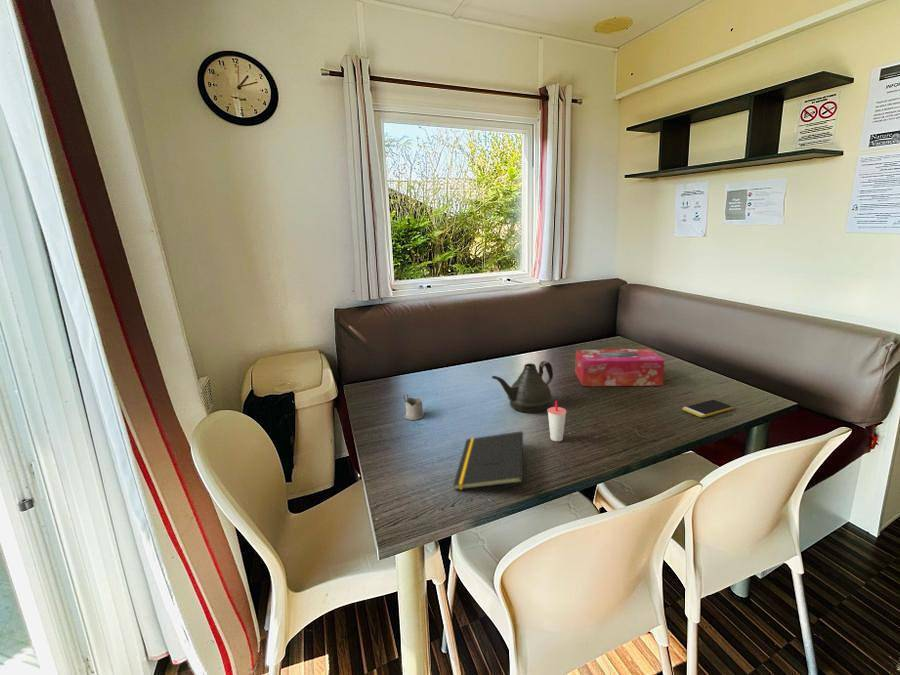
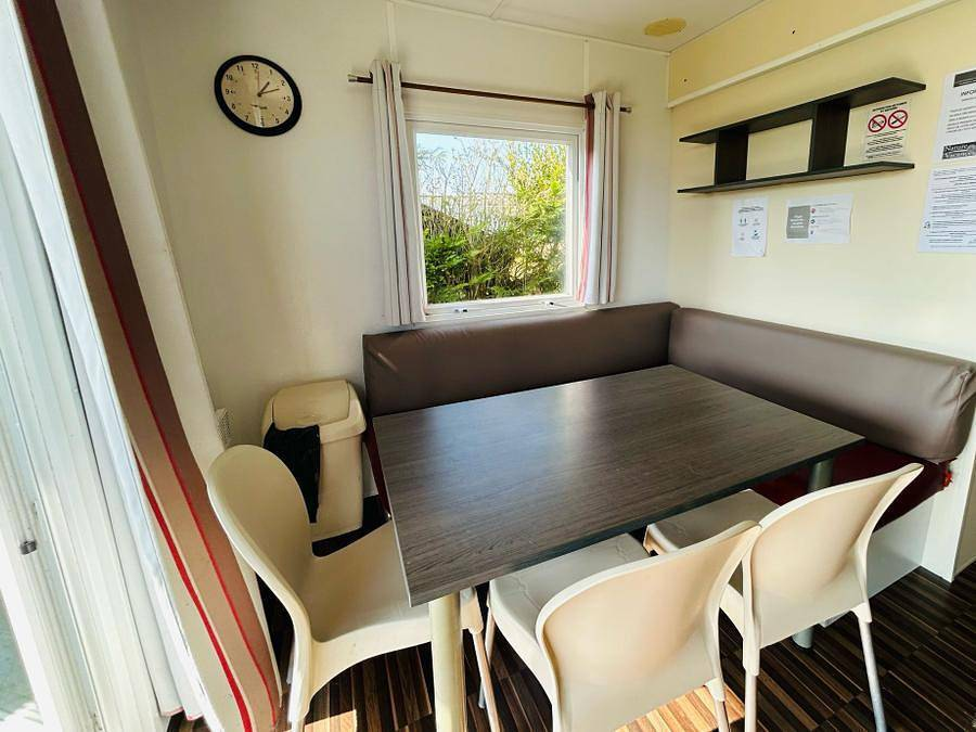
- teapot (522, 386)
- notepad (491, 458)
- smartphone (707, 408)
- tea glass holder (412, 402)
- tissue box (617, 366)
- cup (556, 419)
